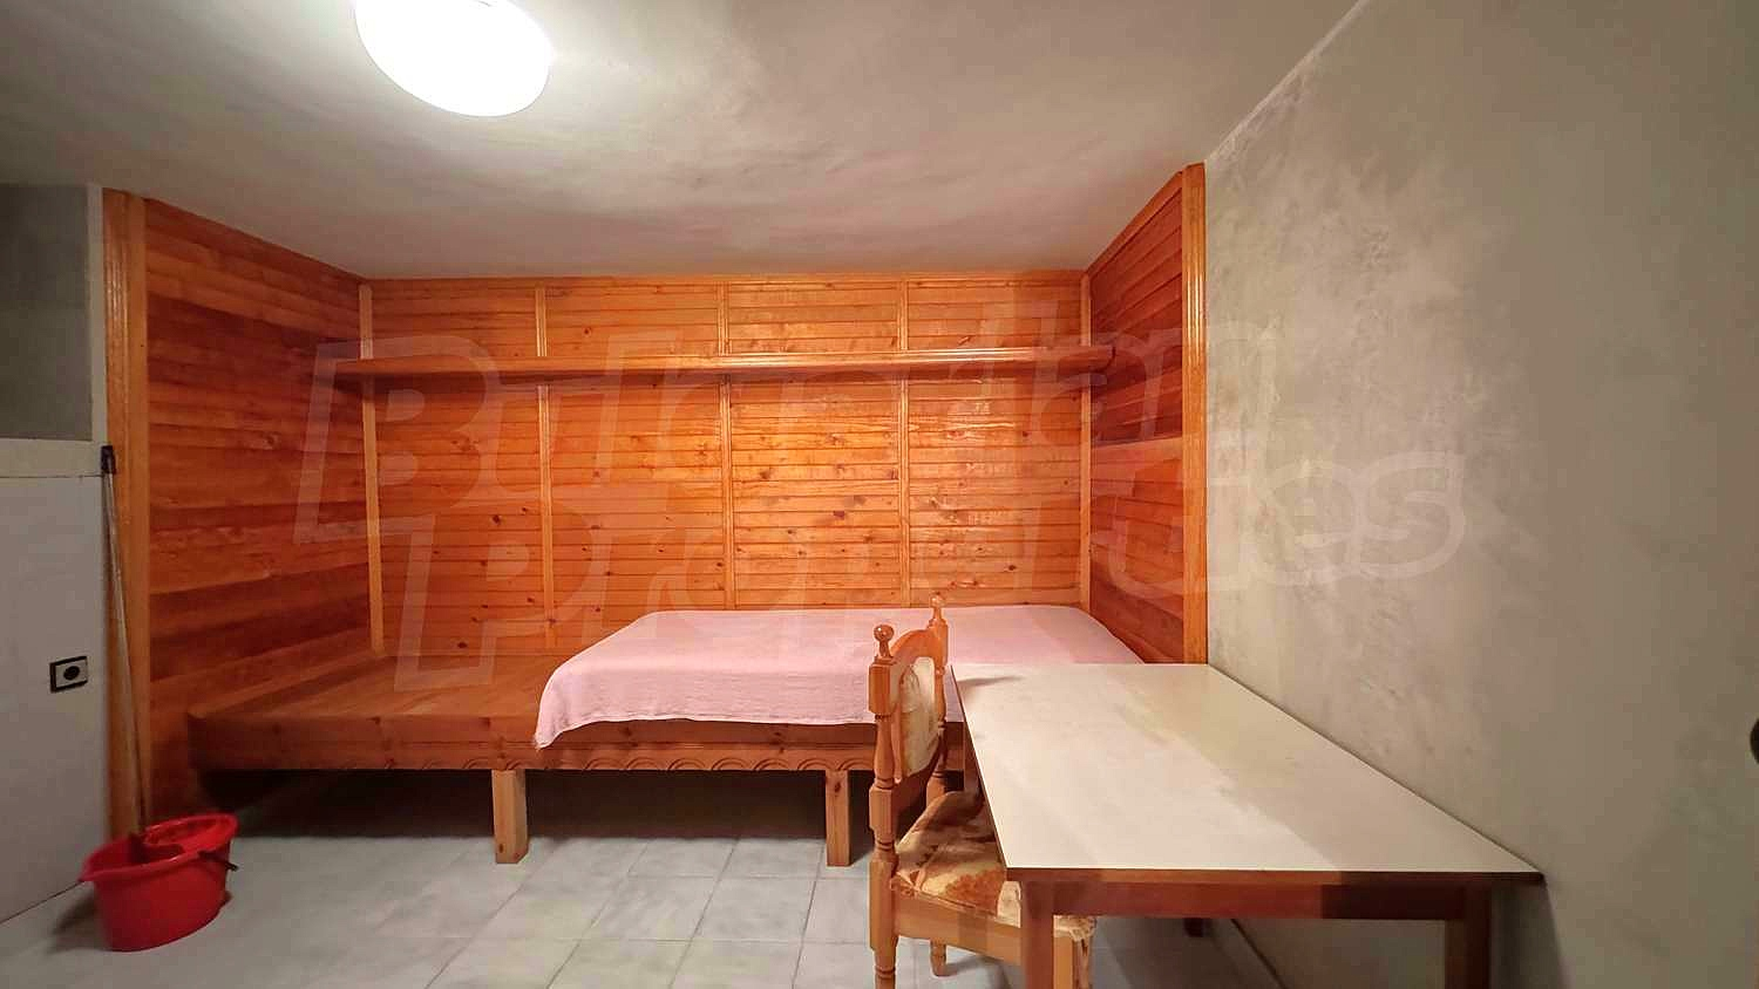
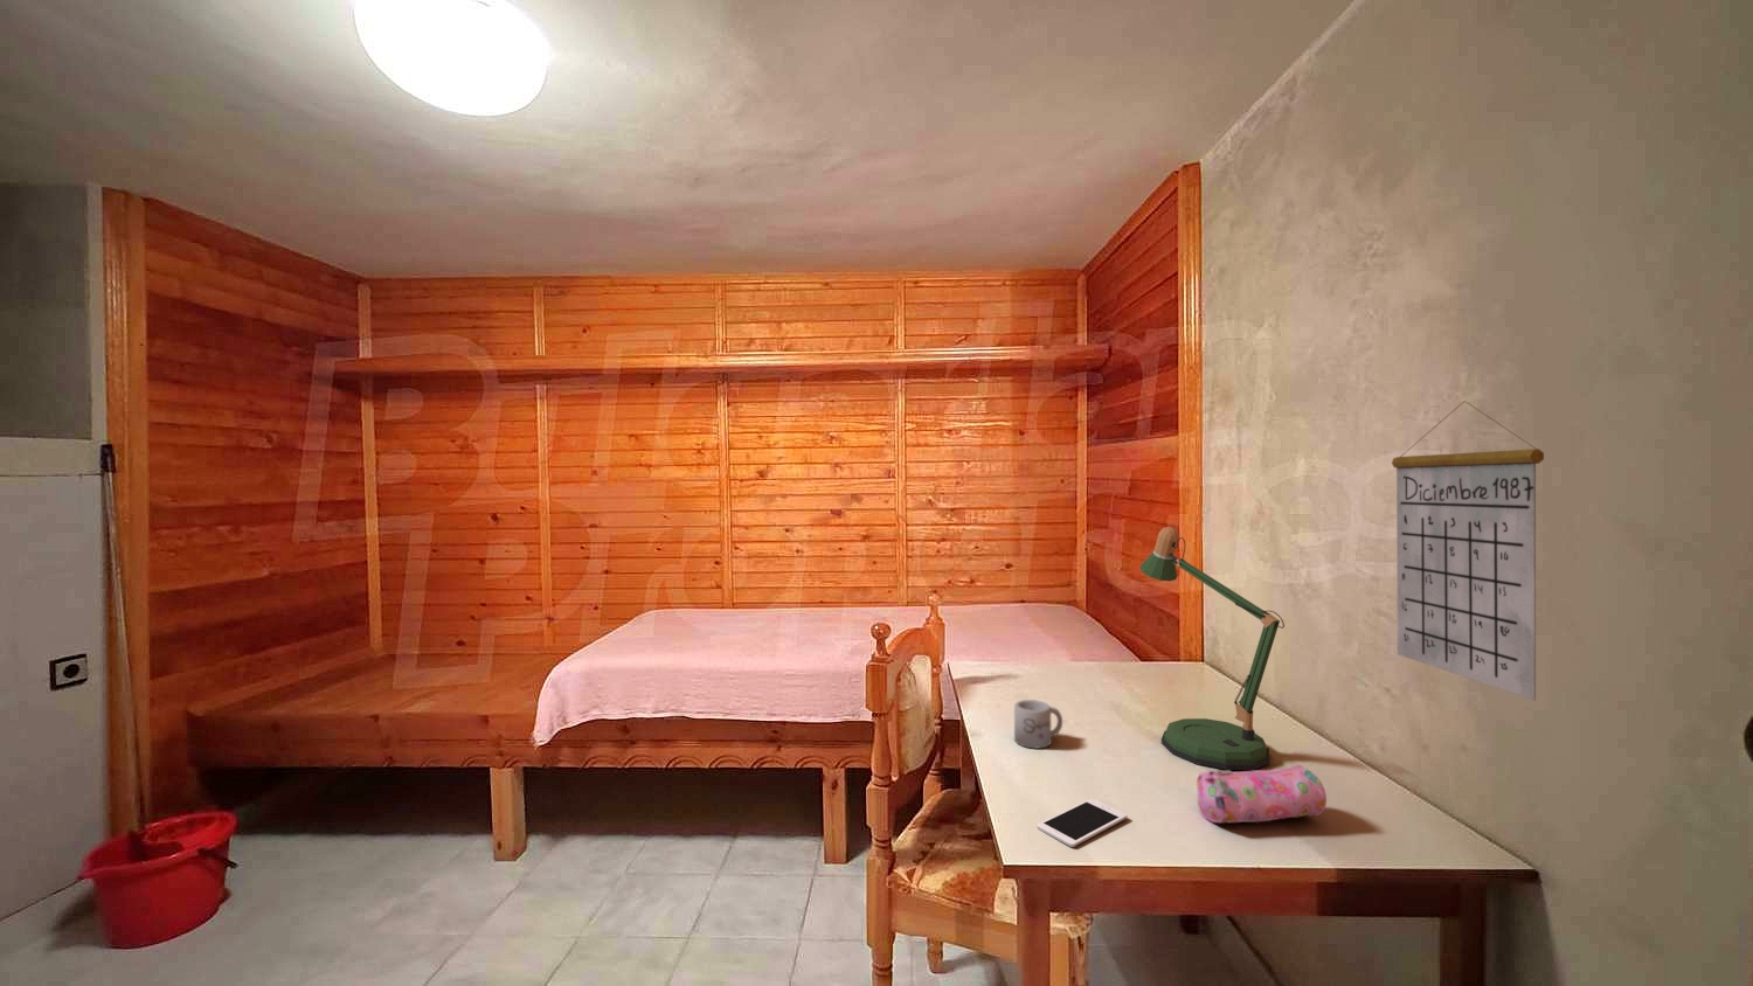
+ mug (1039, 722)
+ pencil case (1257, 793)
+ calendar (1458, 537)
+ desk lamp (1220, 594)
+ cell phone (1082, 821)
